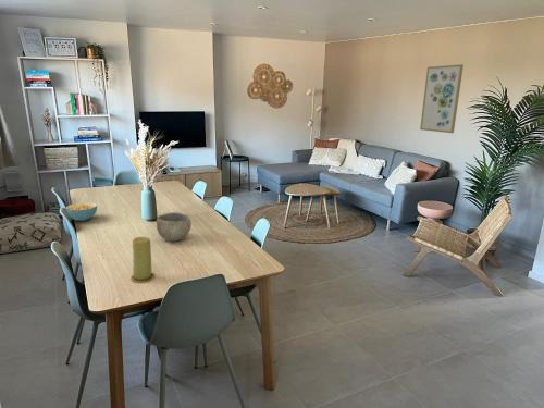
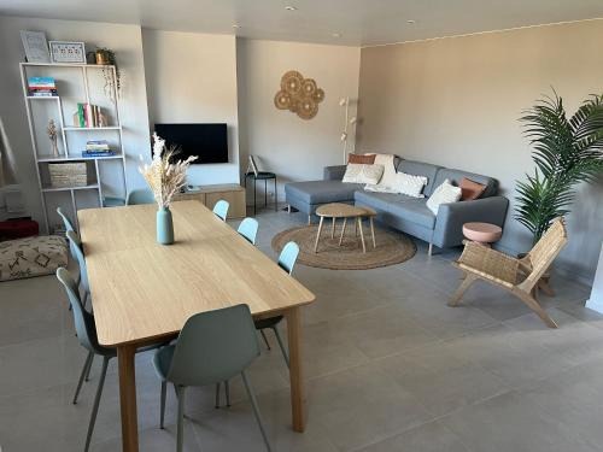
- candle (141, 258)
- wall art (440, 99)
- cereal bowl (82, 212)
- bowl (173, 227)
